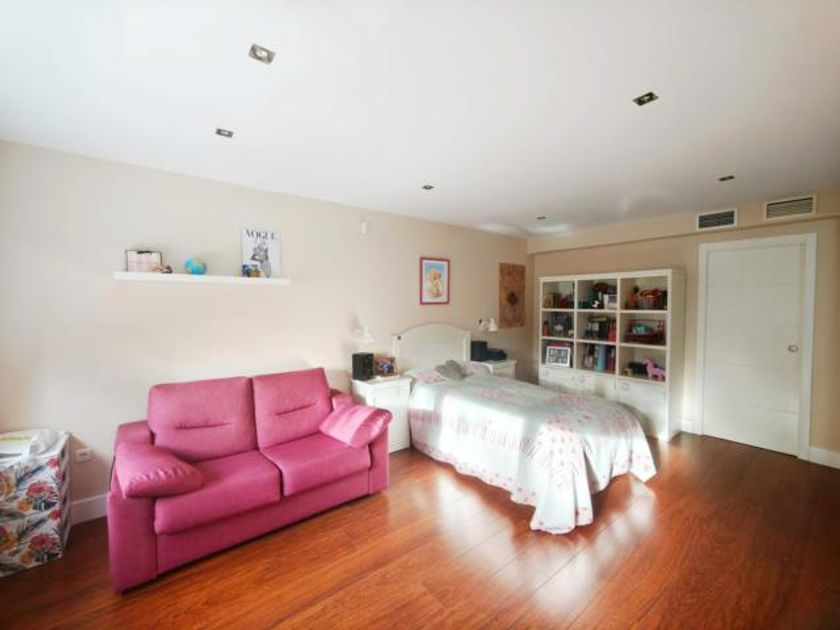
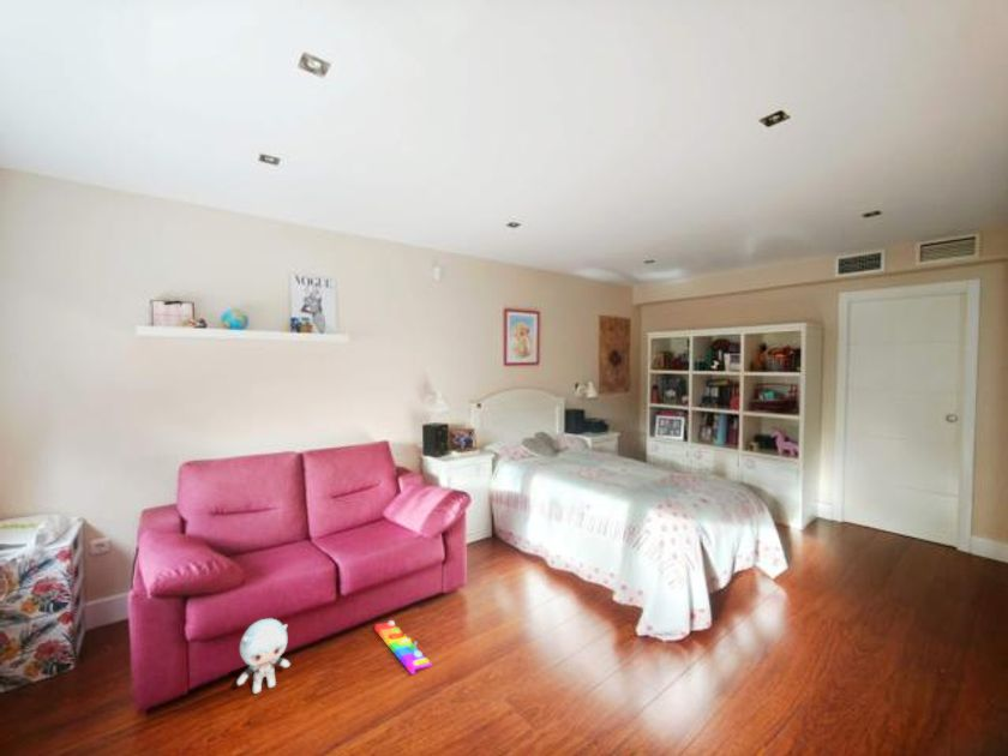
+ plush toy (264, 655)
+ knob puzzle (401, 642)
